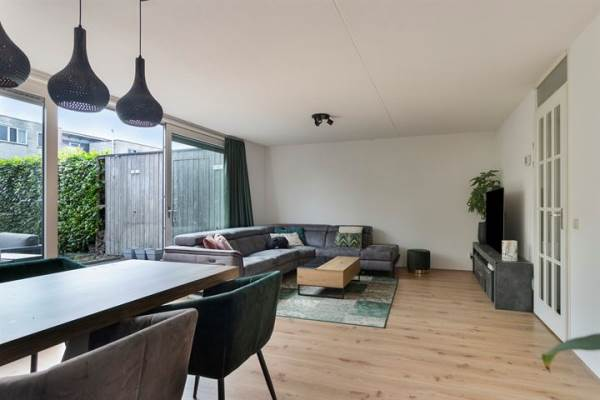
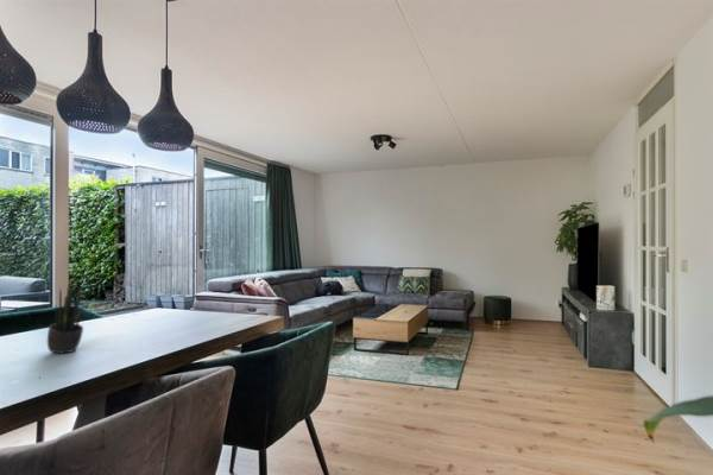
+ potted plant (68, 316)
